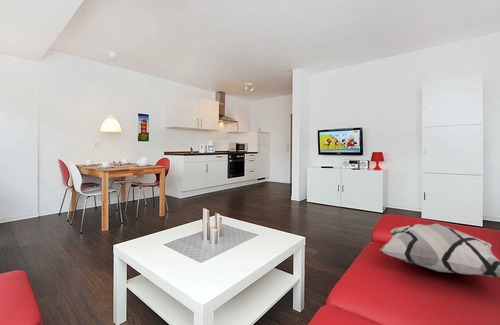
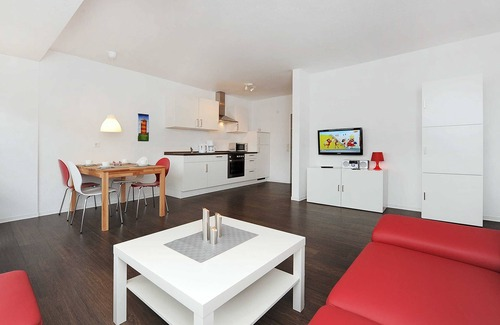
- decorative pillow (437, 247)
